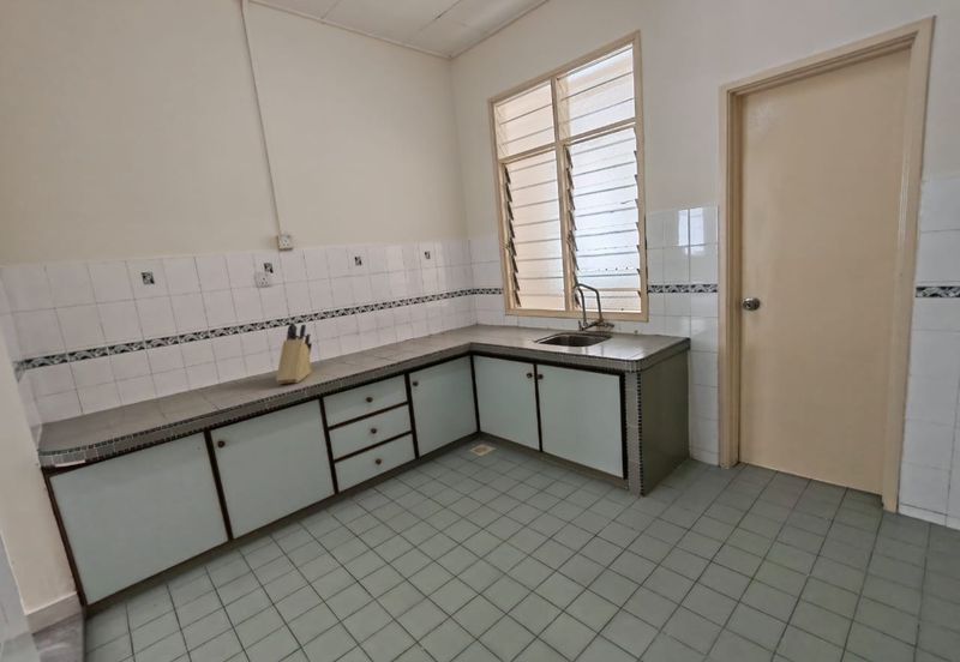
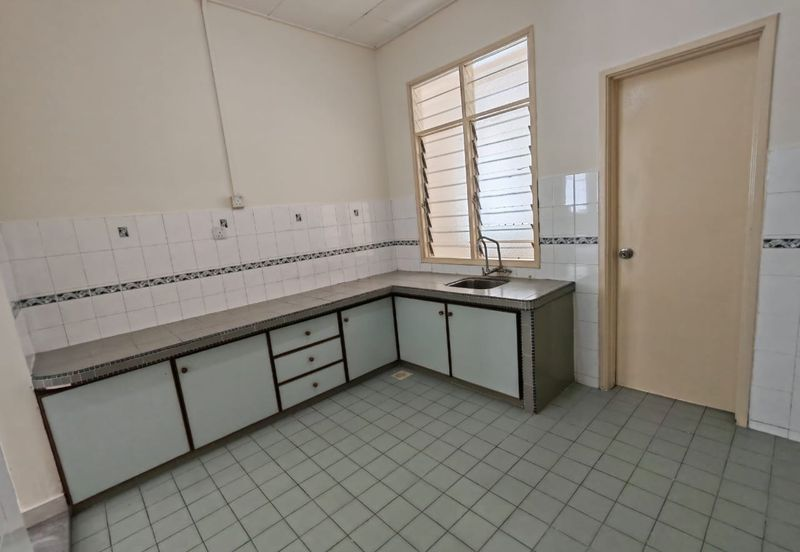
- knife block (293, 350)
